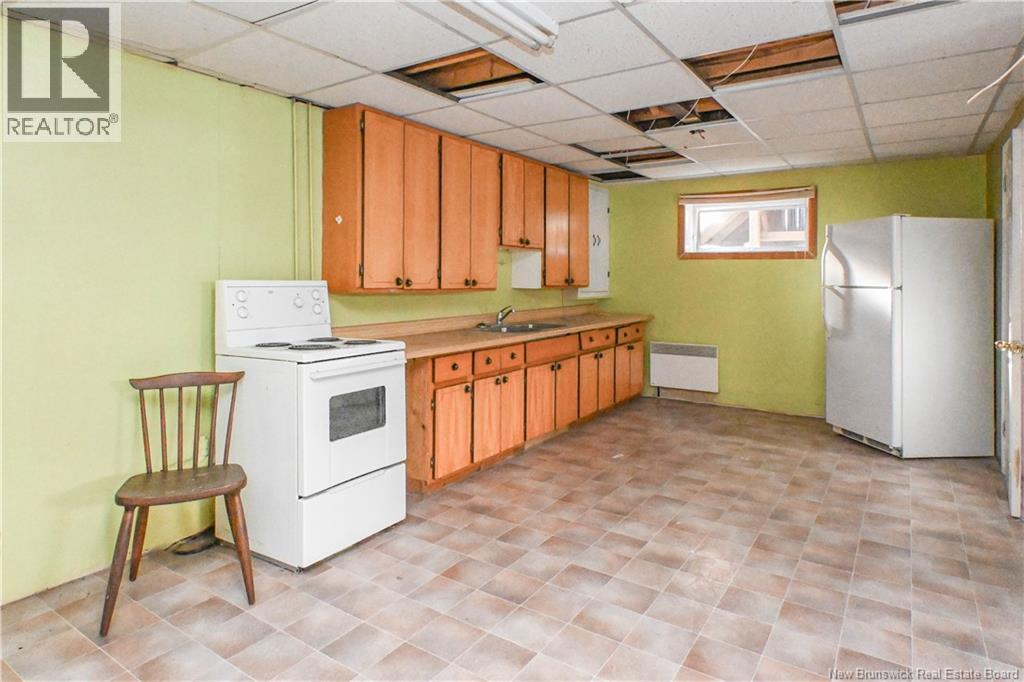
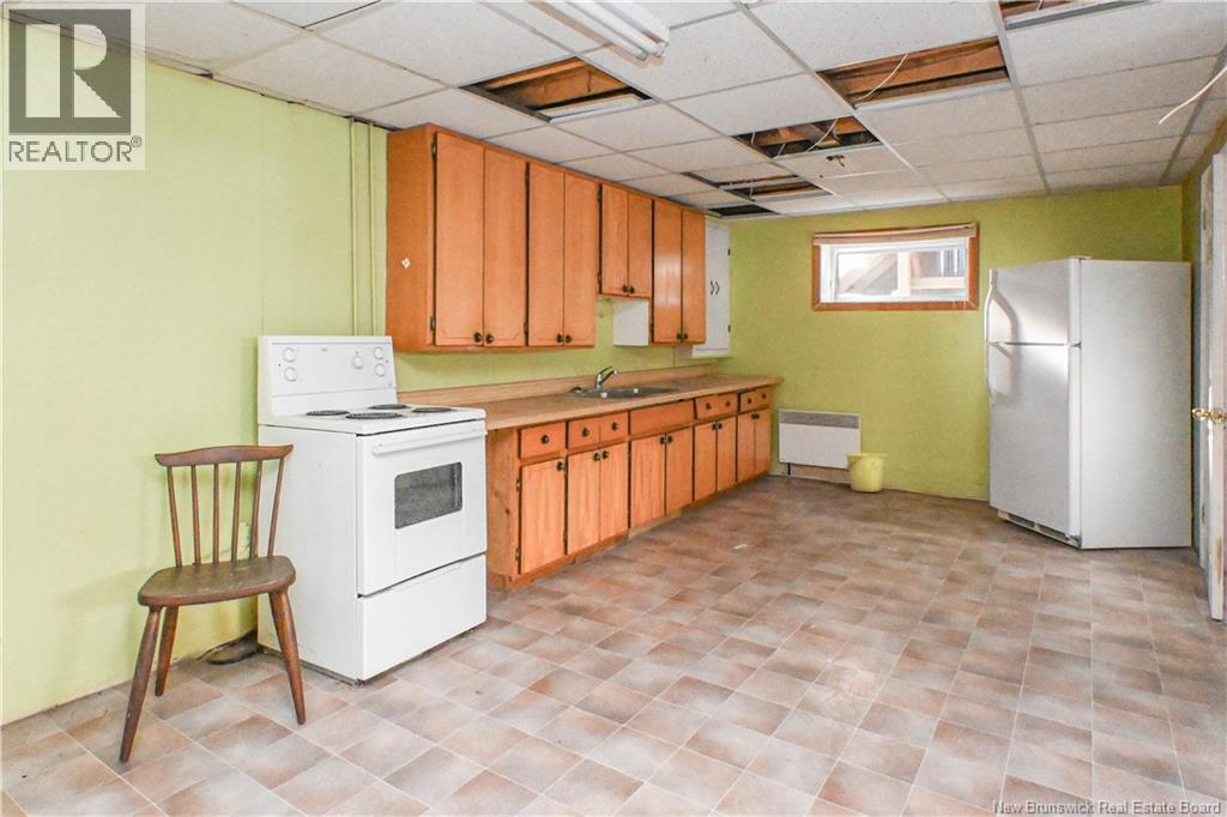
+ bucket (865, 472)
